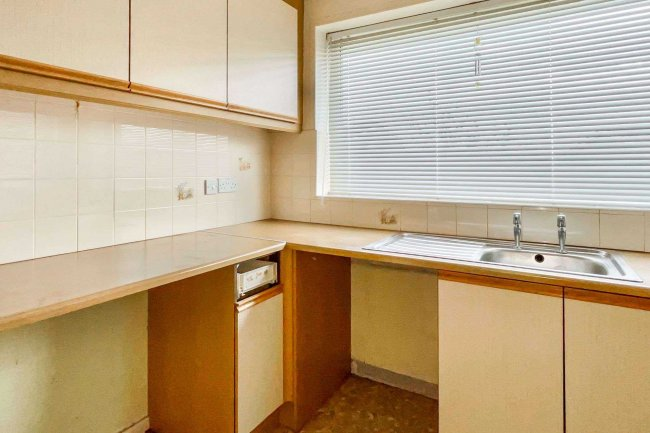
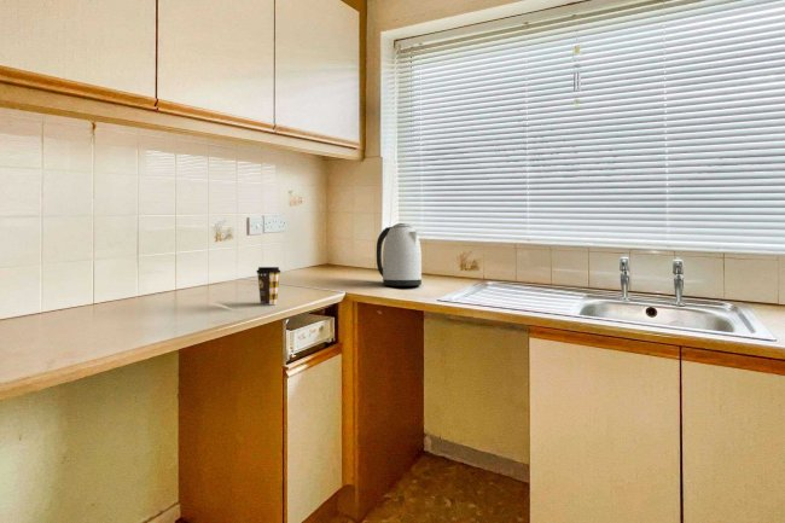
+ kettle (396, 254)
+ coffee cup (268, 285)
